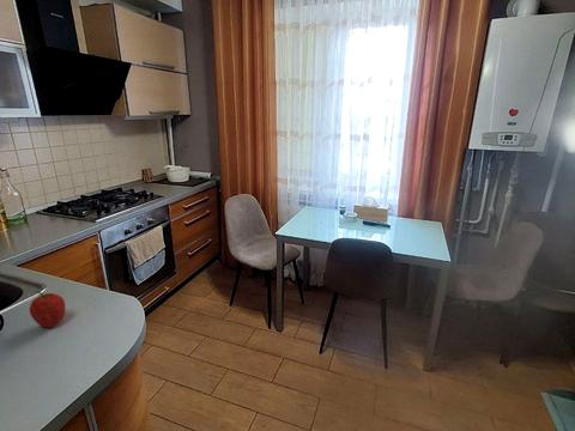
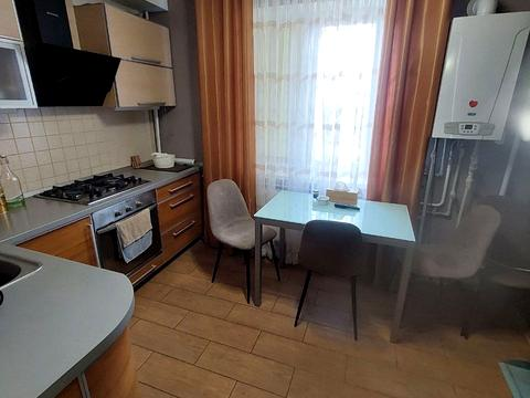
- fruit (47, 308)
